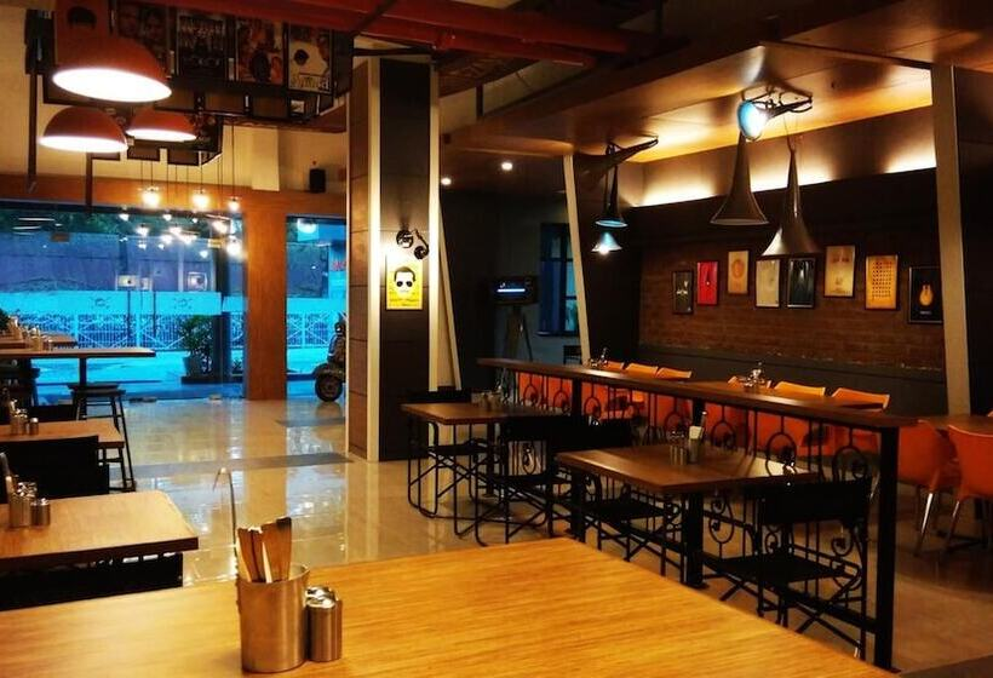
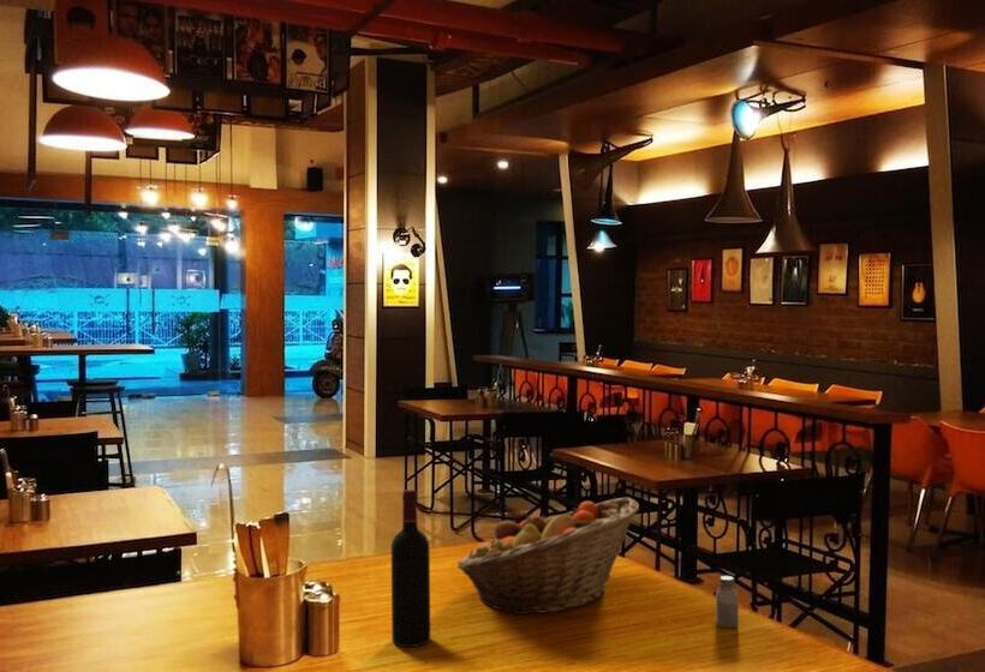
+ fruit basket (551, 547)
+ wine bottle (410, 565)
+ saltshaker (727, 600)
